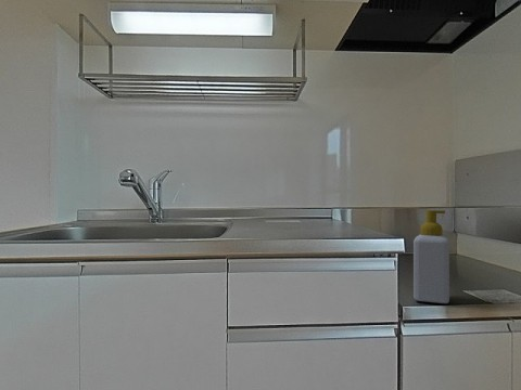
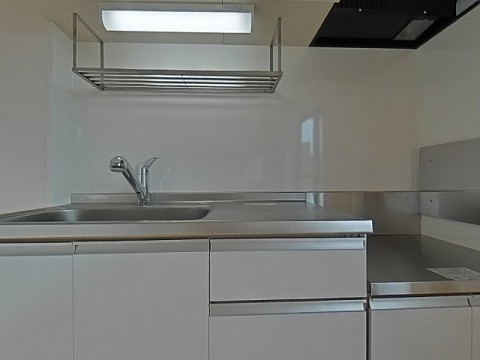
- soap bottle (431, 255)
